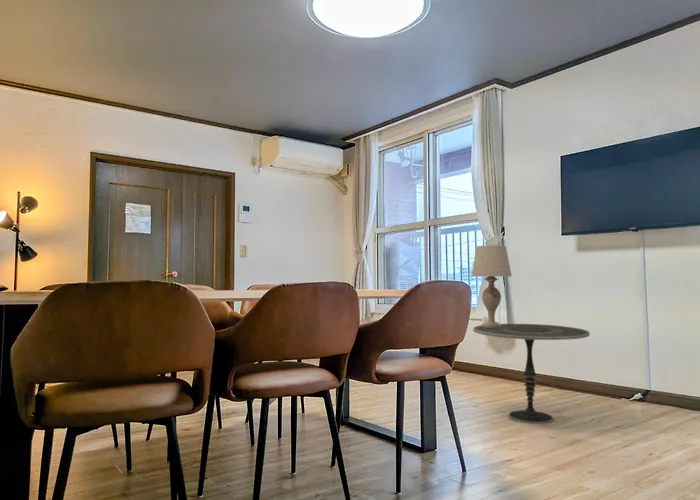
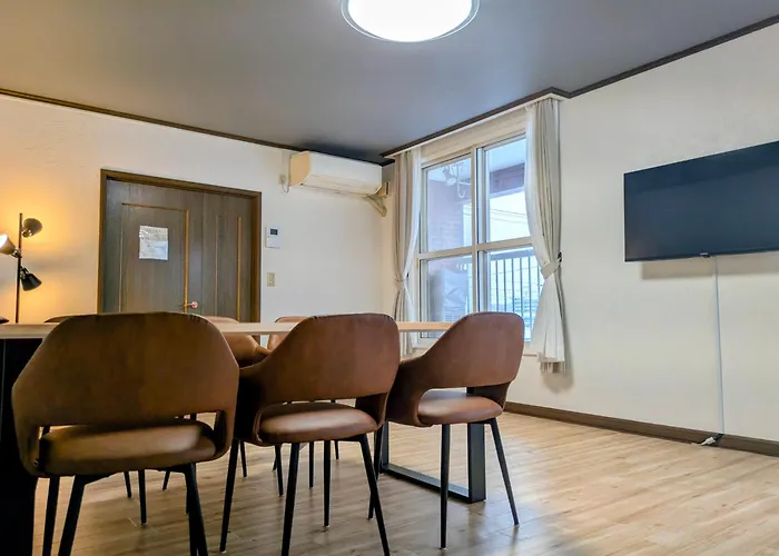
- table lamp (491, 286)
- side table (529, 373)
